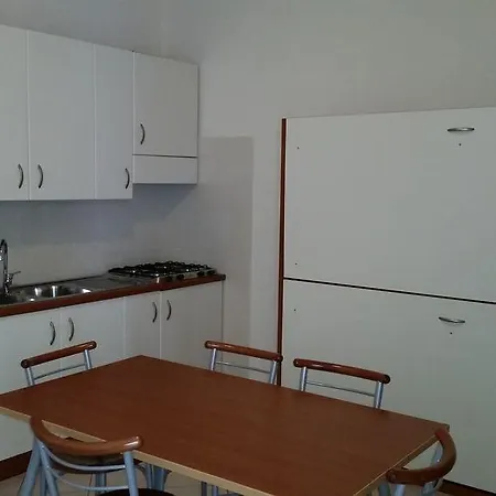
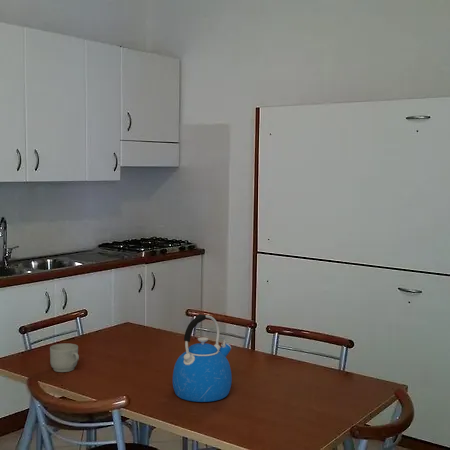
+ kettle (207, 352)
+ mug (66, 358)
